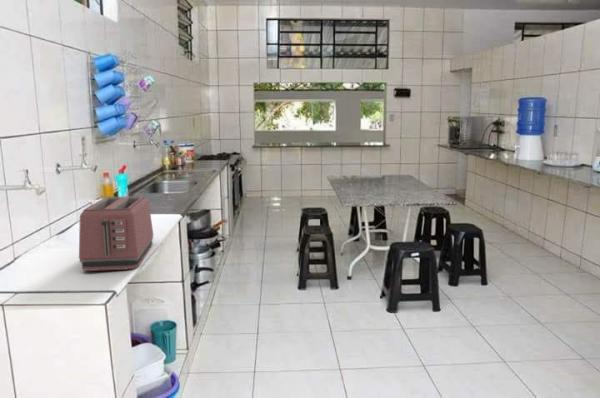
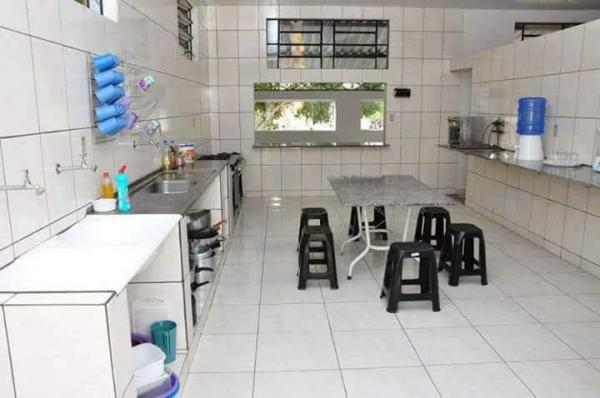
- toaster (117, 230)
